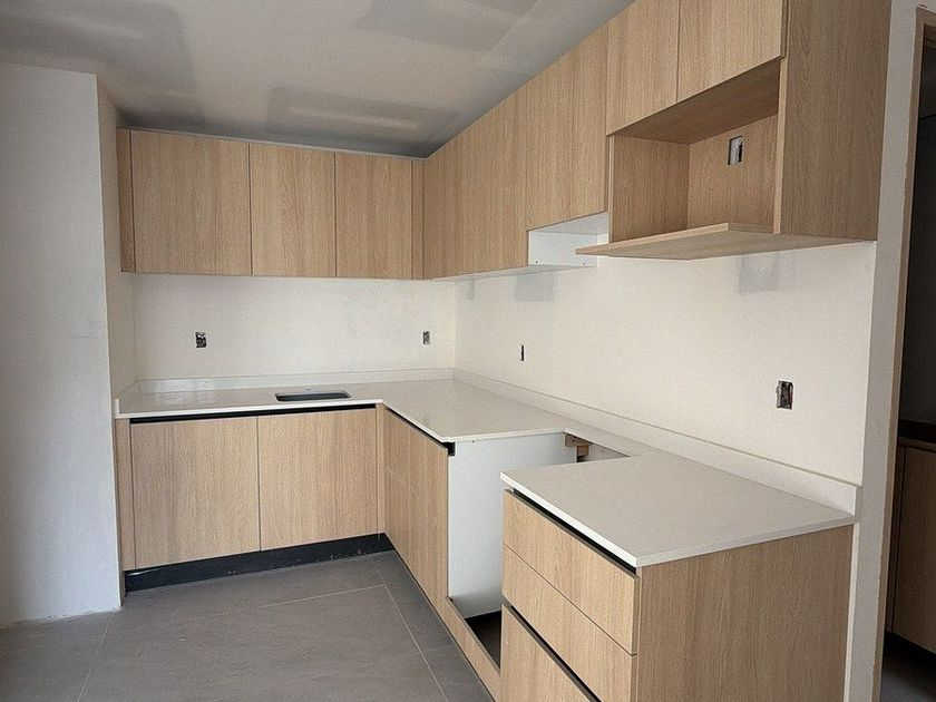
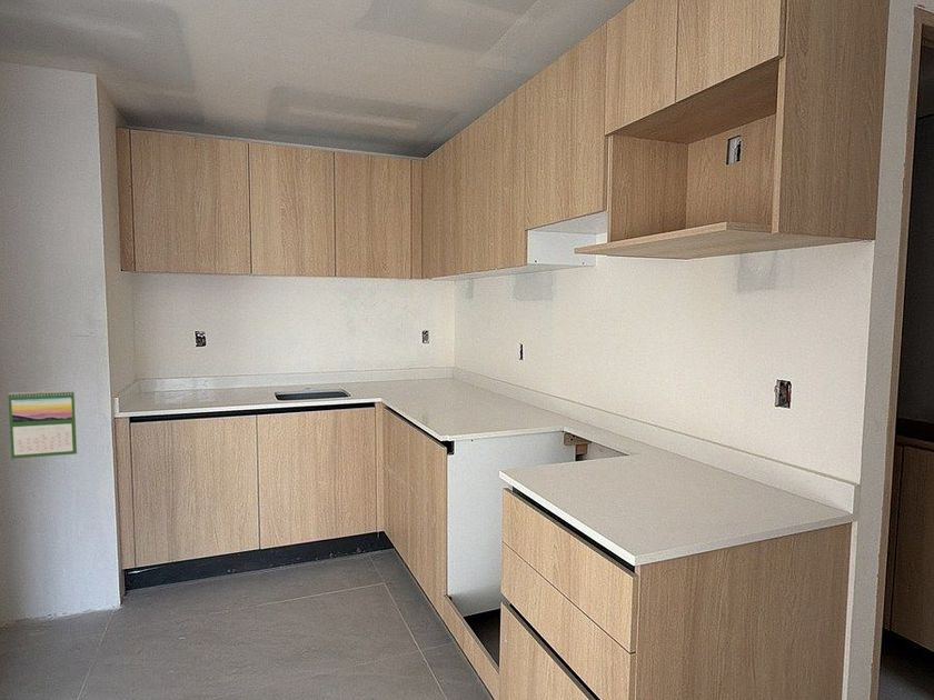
+ calendar (42, 422)
